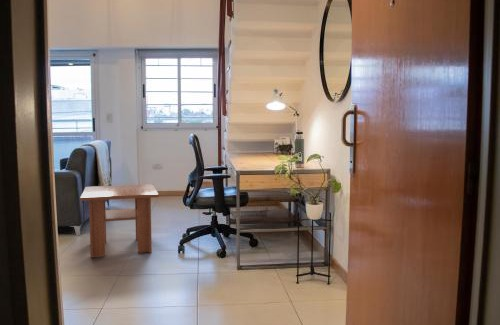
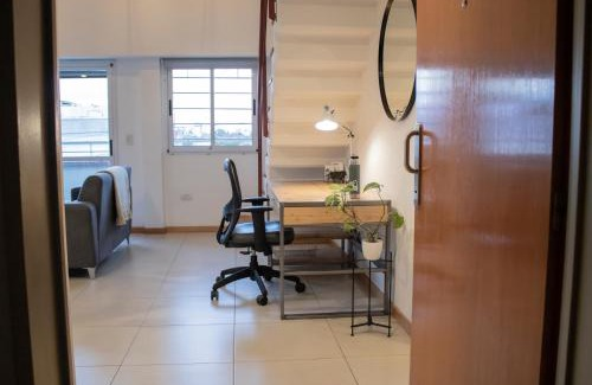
- coffee table (120, 218)
